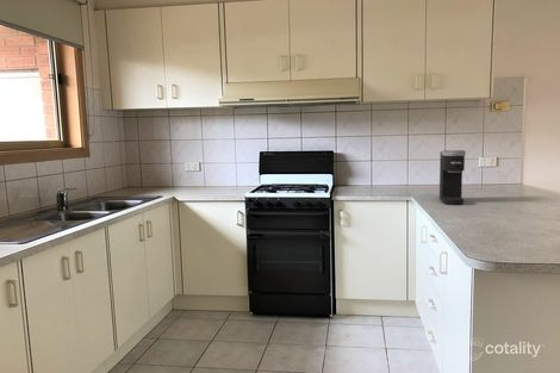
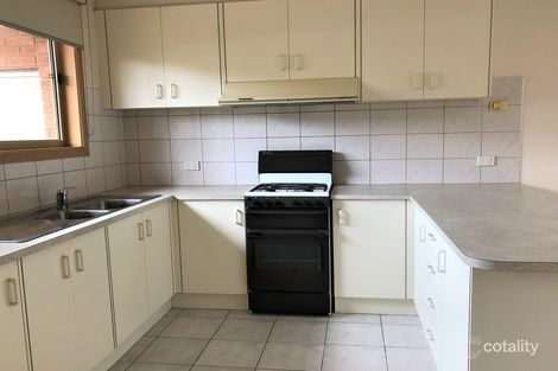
- coffee maker (452, 175)
